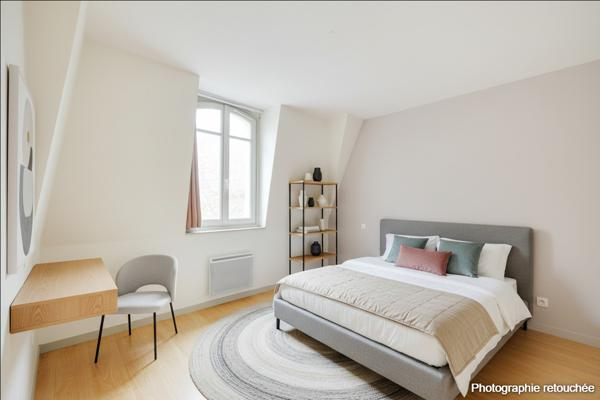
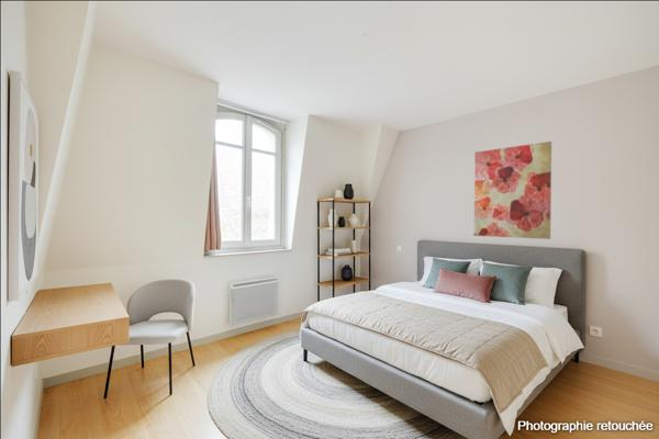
+ wall art (510, 192)
